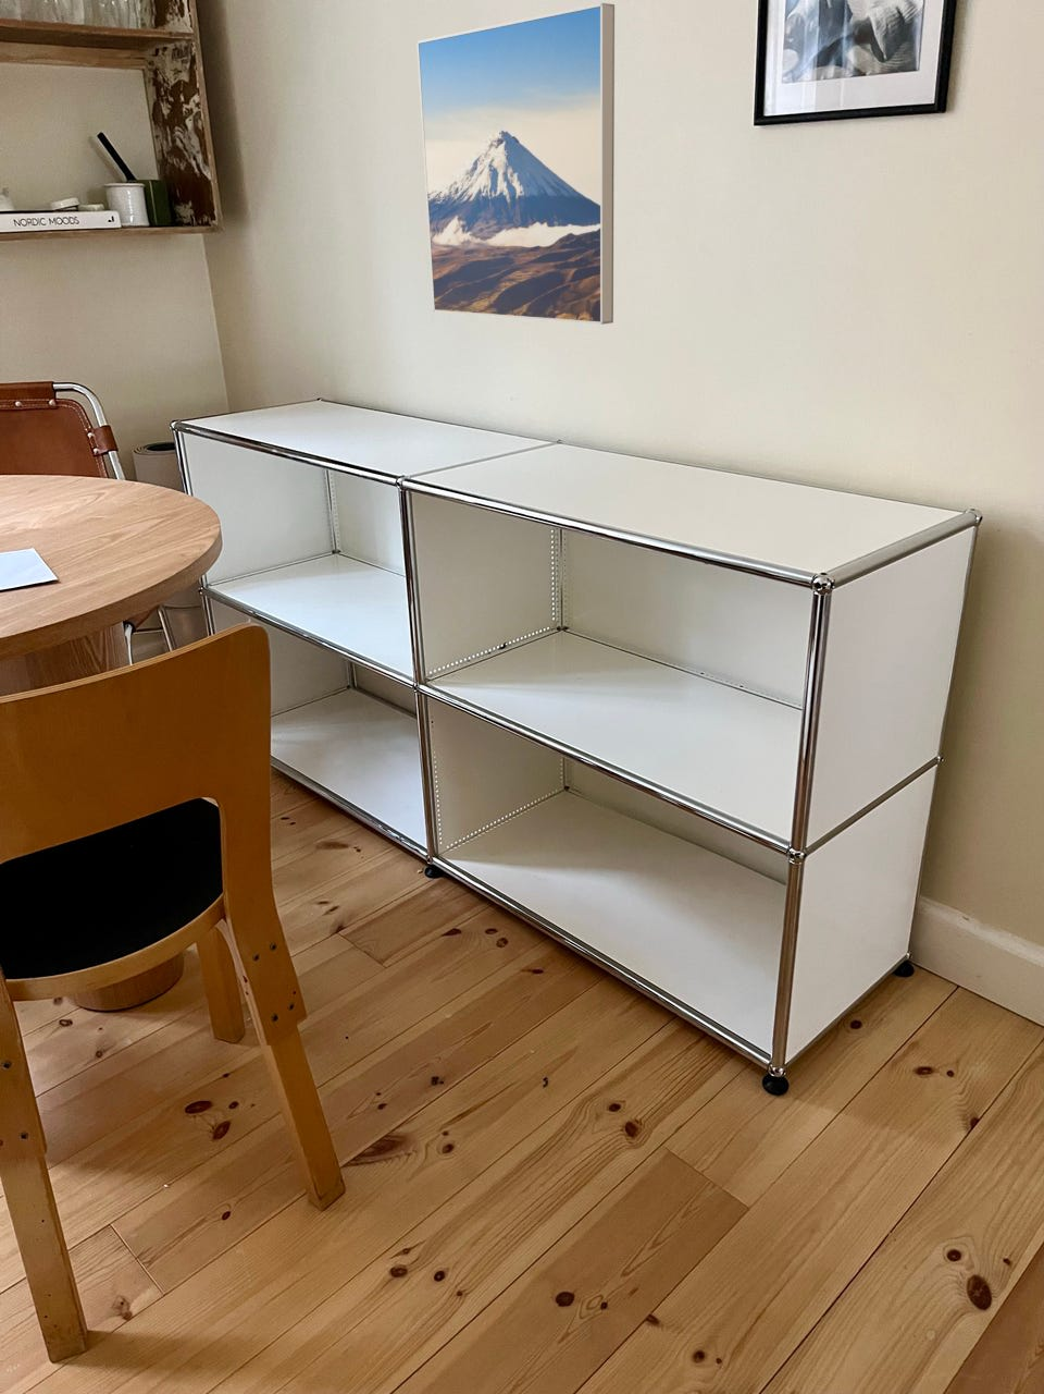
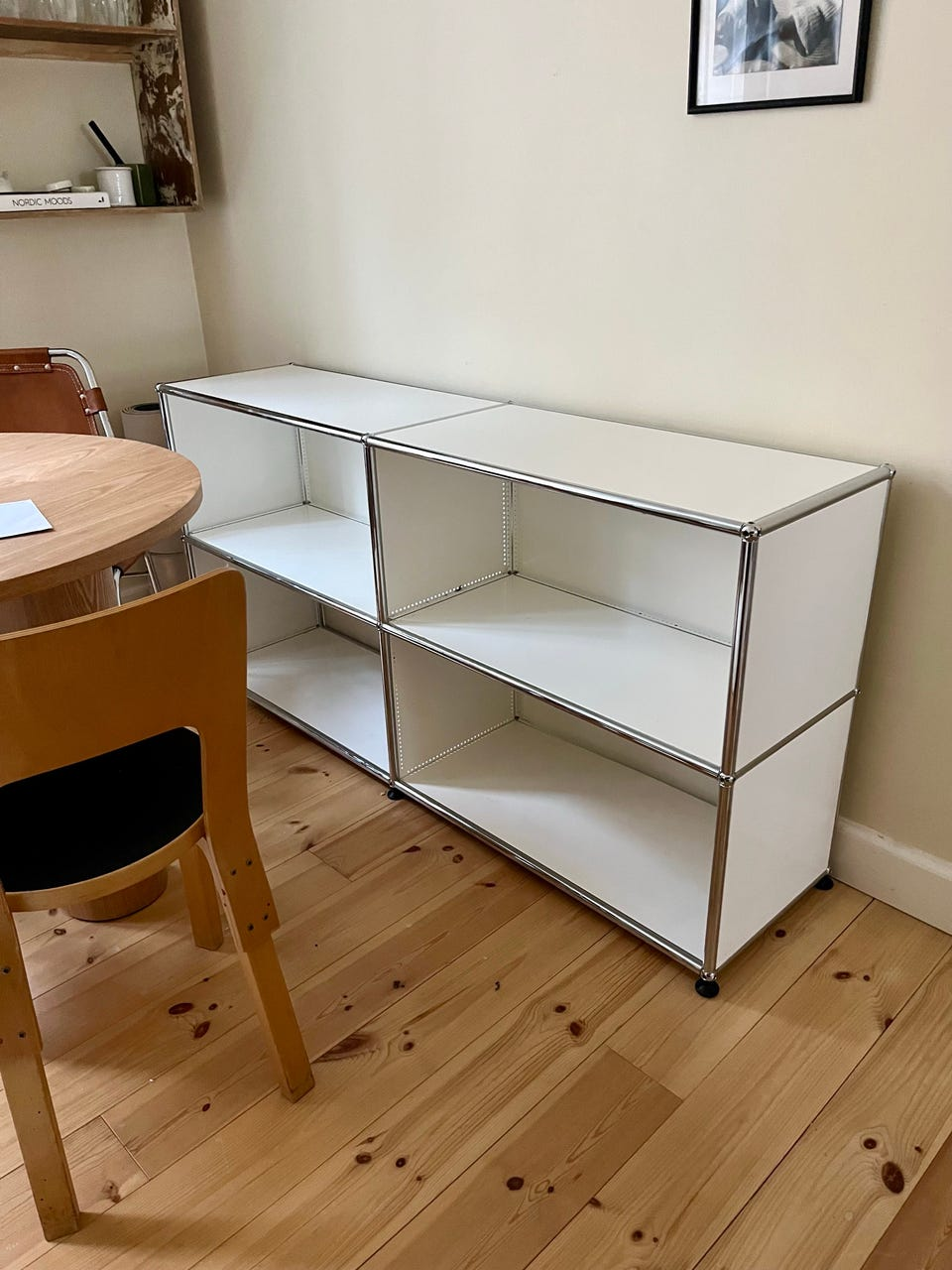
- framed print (512, 178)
